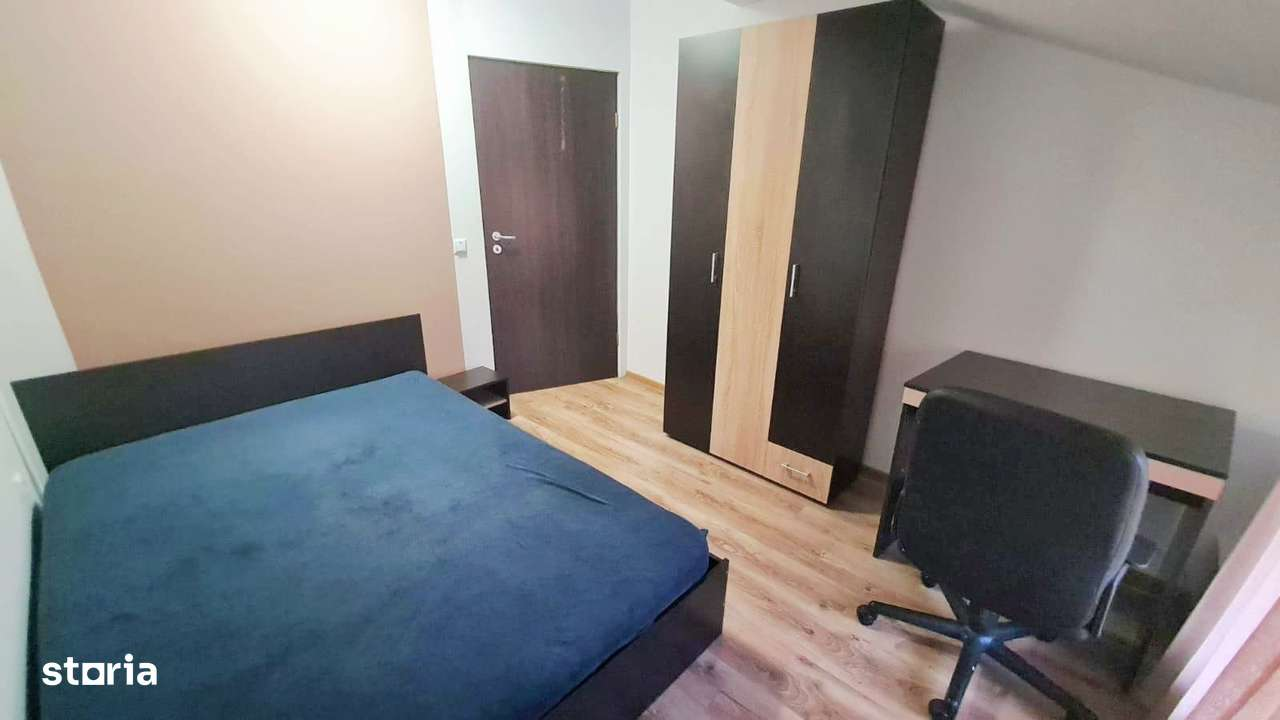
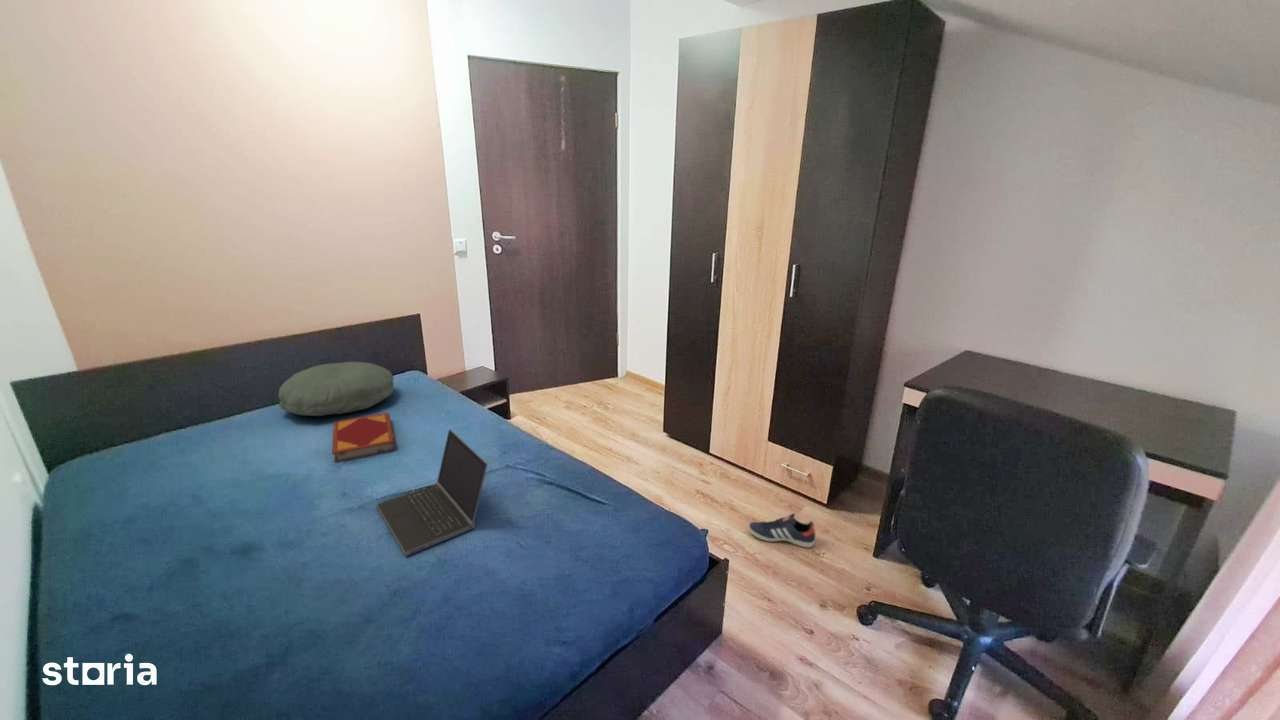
+ pillow (337, 386)
+ laptop computer (430, 486)
+ sneaker (782, 525)
+ hardback book (364, 435)
